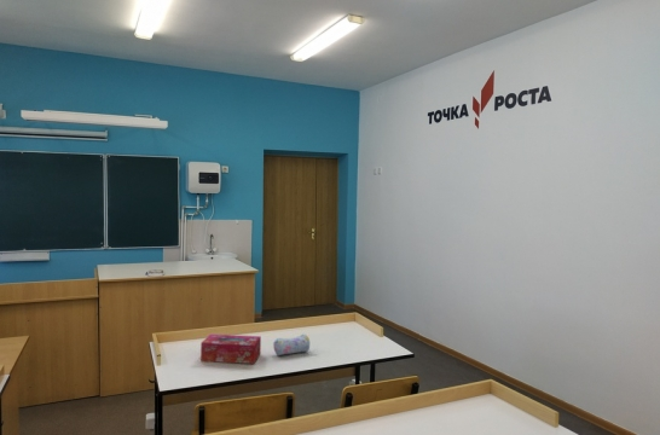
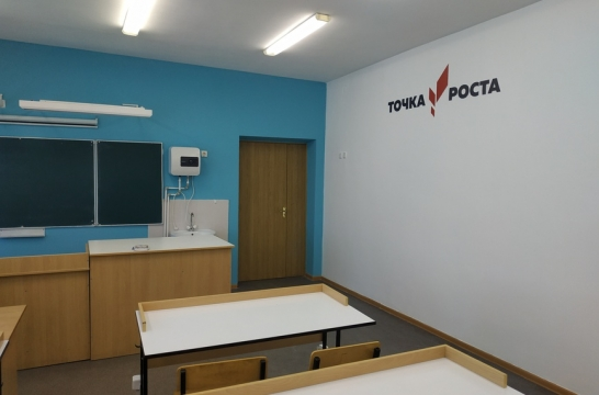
- pencil case (291, 344)
- tissue box (231, 348)
